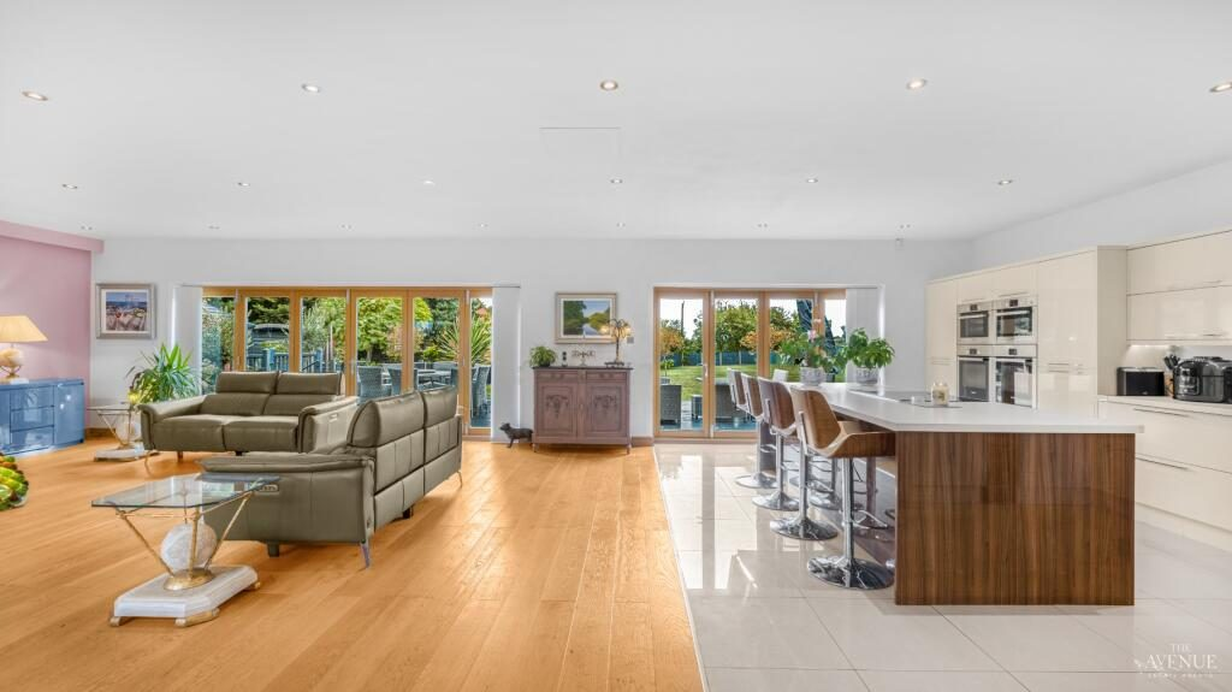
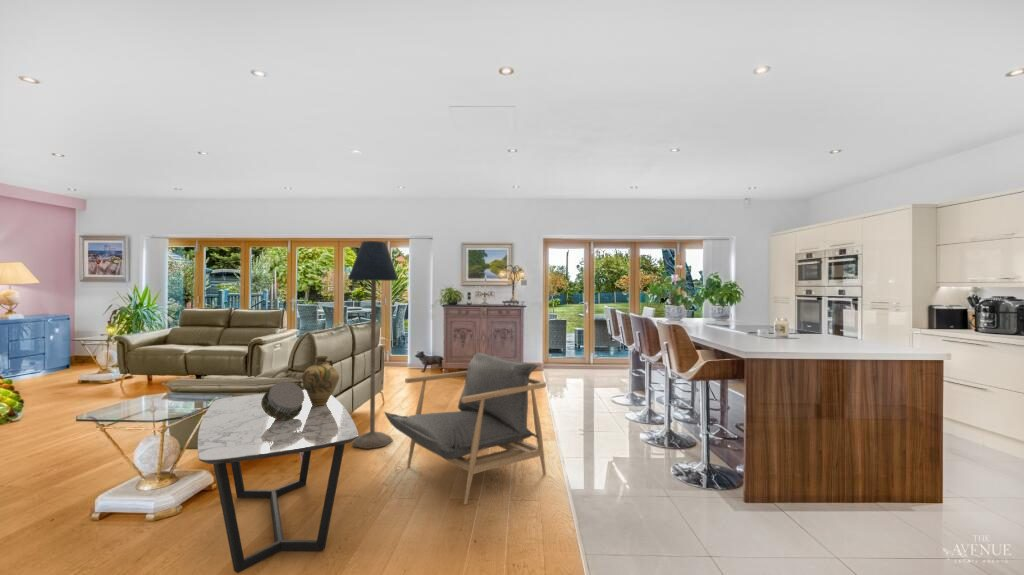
+ drum (284, 399)
+ armchair (468, 418)
+ jug (320, 379)
+ coffee table (273, 456)
+ floor lamp (373, 341)
